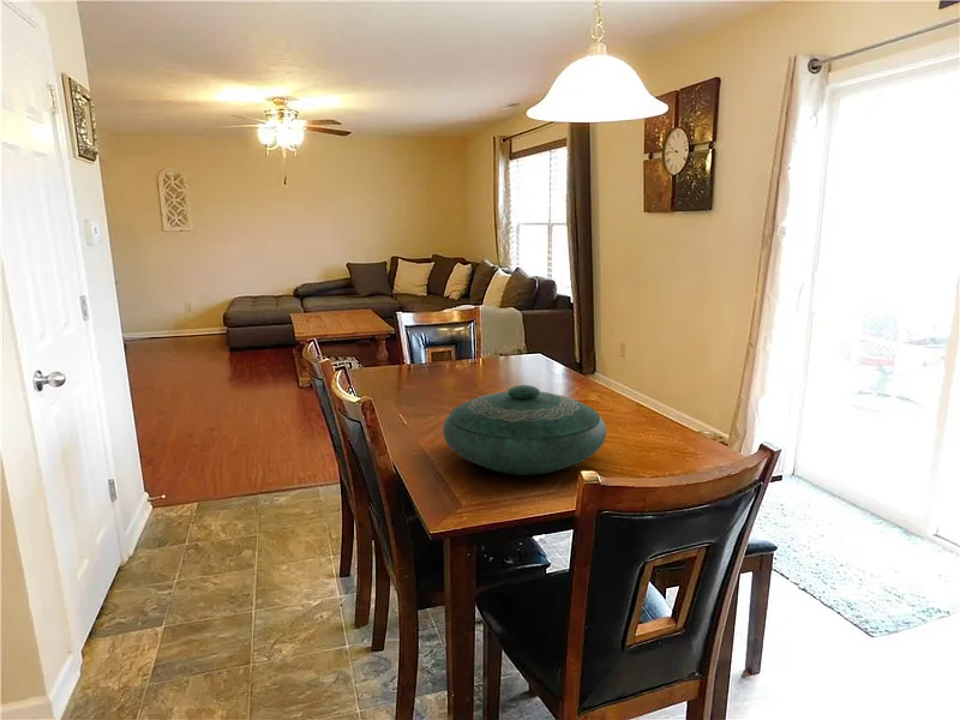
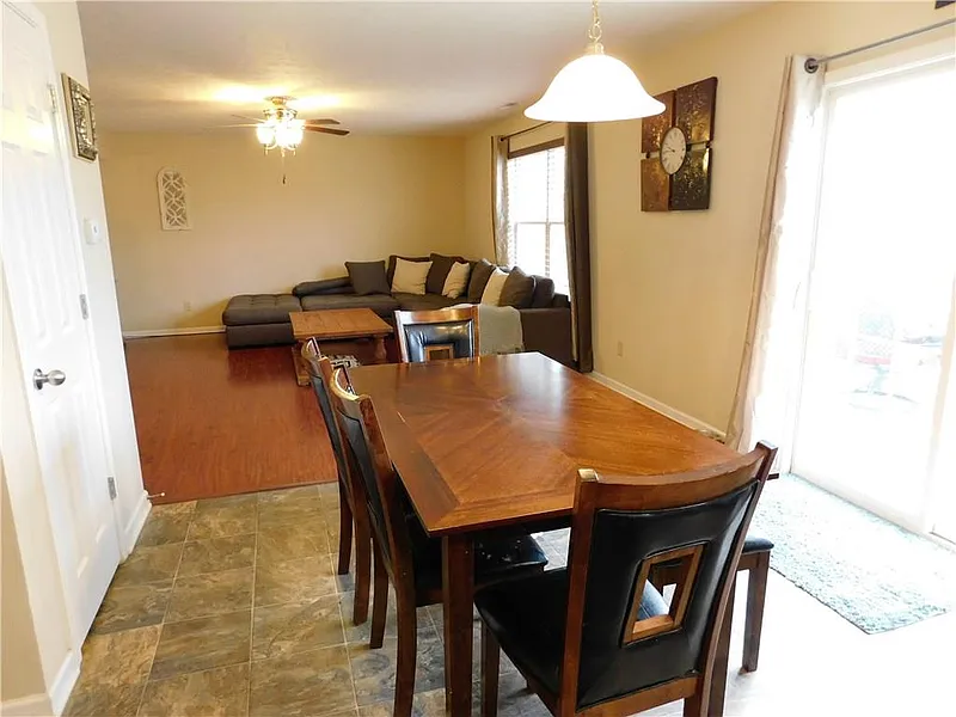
- decorative bowl (523, 421)
